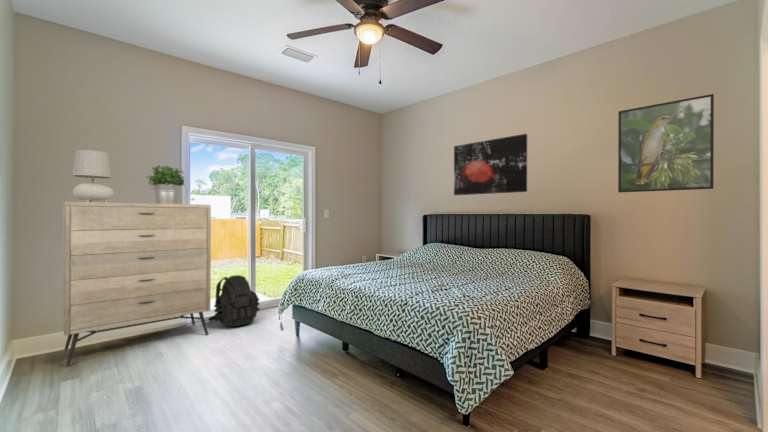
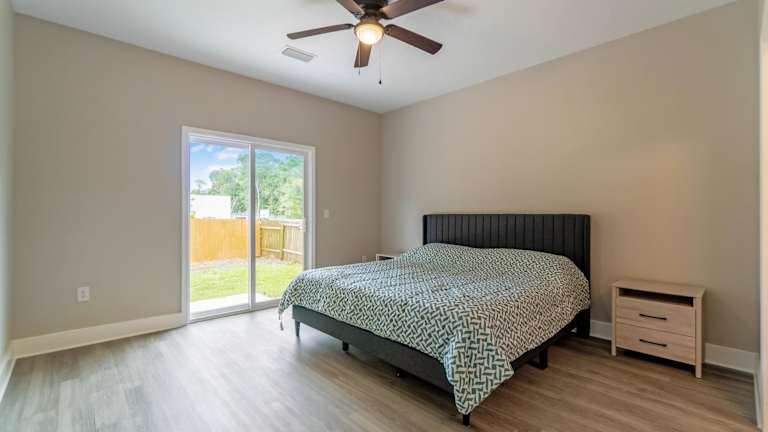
- backpack (234, 299)
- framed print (662, 147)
- dresser (141, 272)
- wall art (487, 167)
- table lamp (93, 176)
- potted plant (165, 184)
